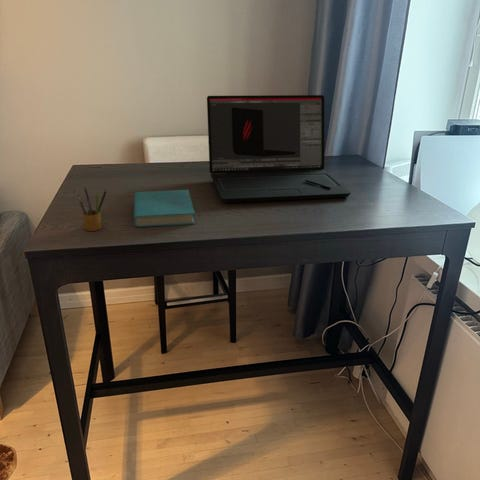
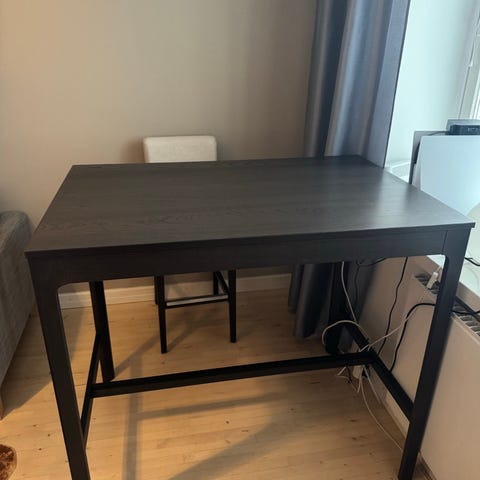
- laptop (276, 145)
- book (163, 207)
- pencil box (91, 208)
